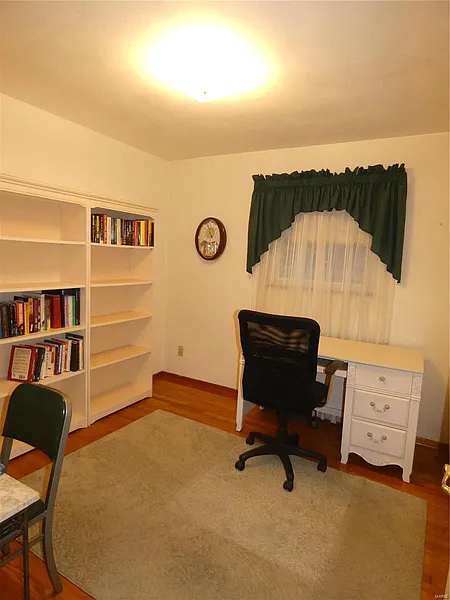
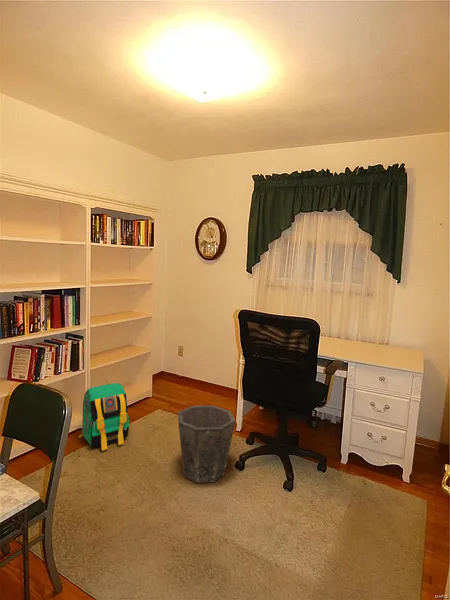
+ waste bin (204, 443)
+ backpack (104, 410)
